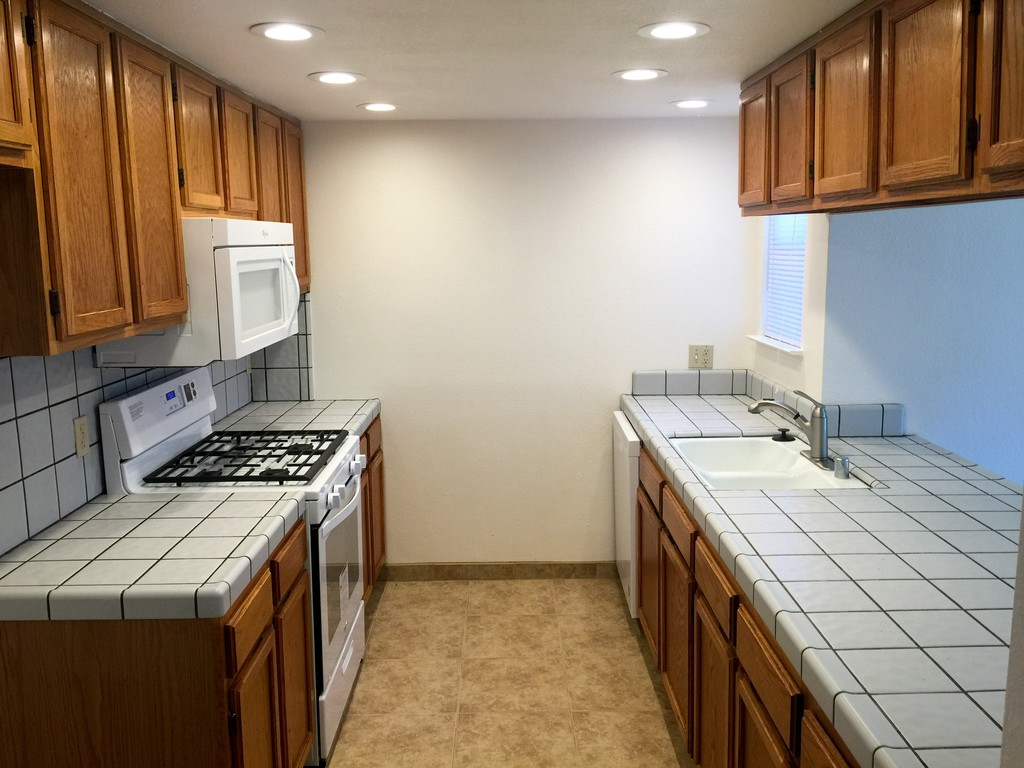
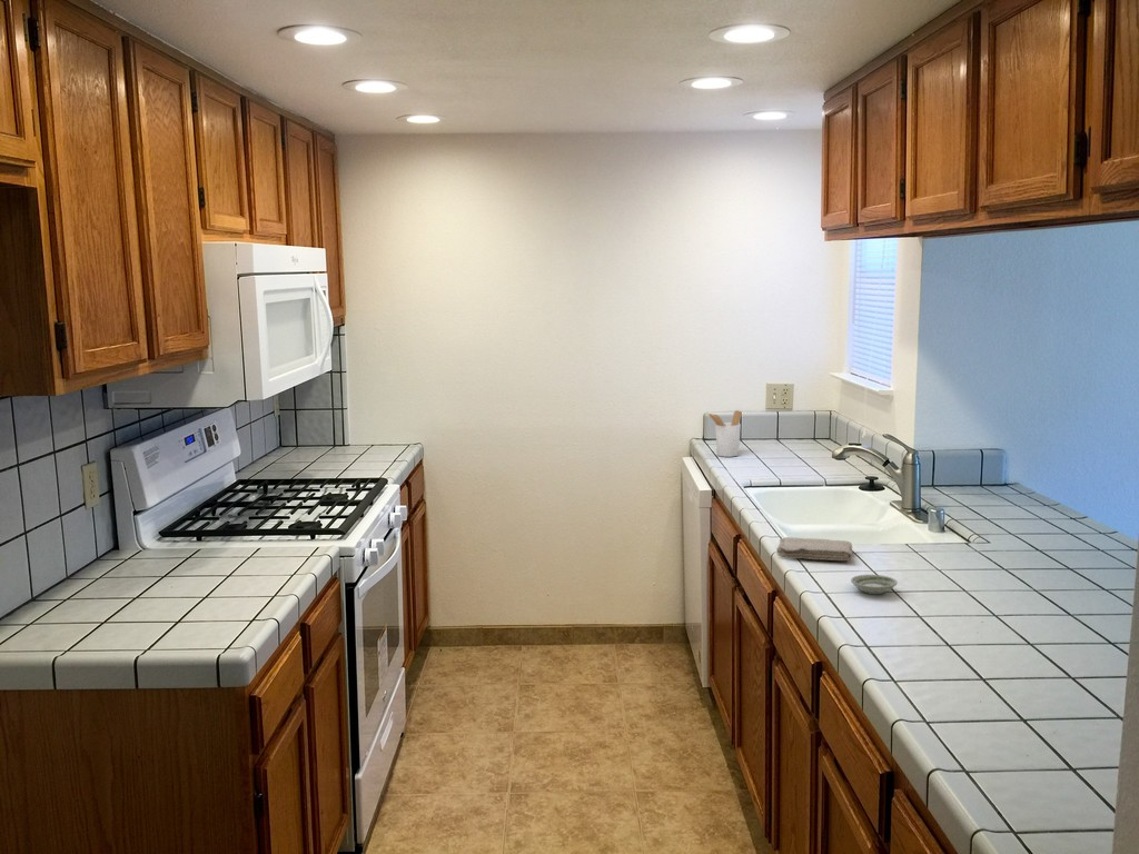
+ saucer (873, 585)
+ utensil holder (723, 433)
+ washcloth (814, 547)
